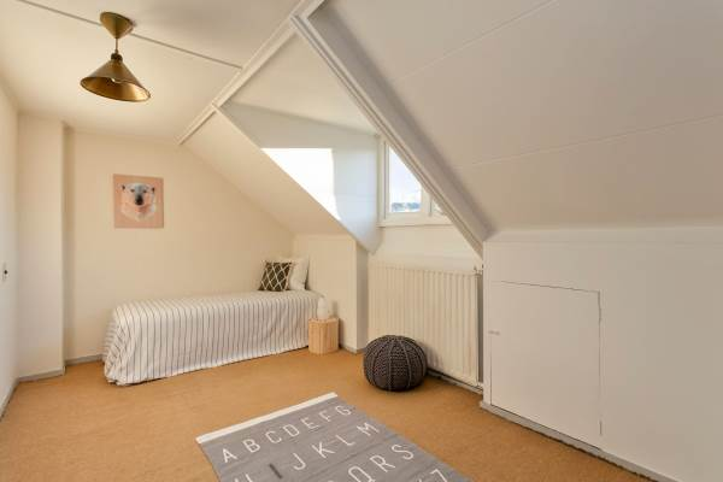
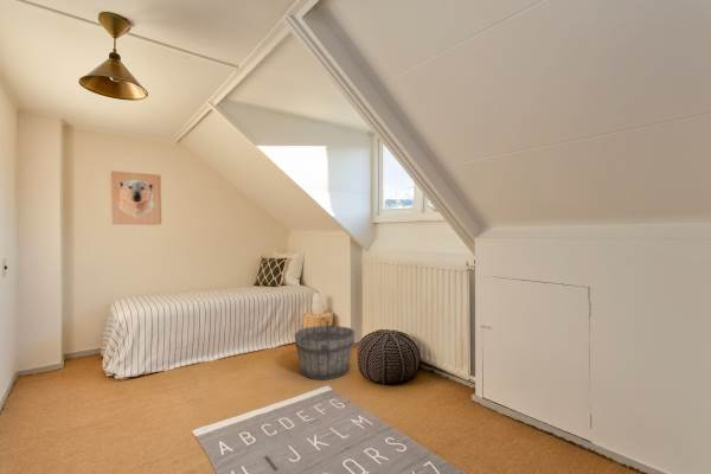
+ wooden bucket (325, 344)
